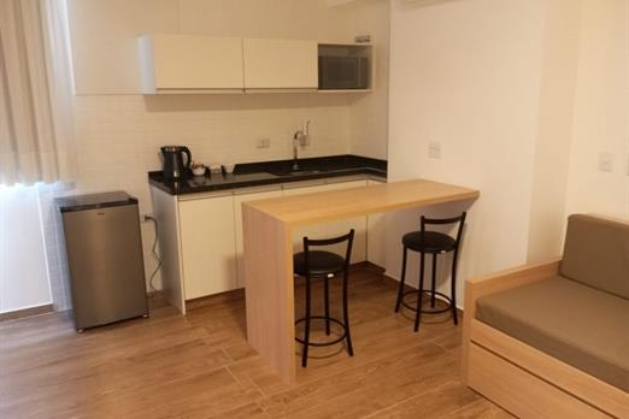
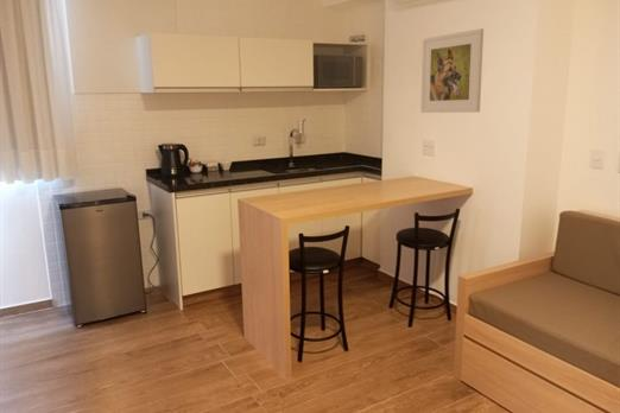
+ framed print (449, 74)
